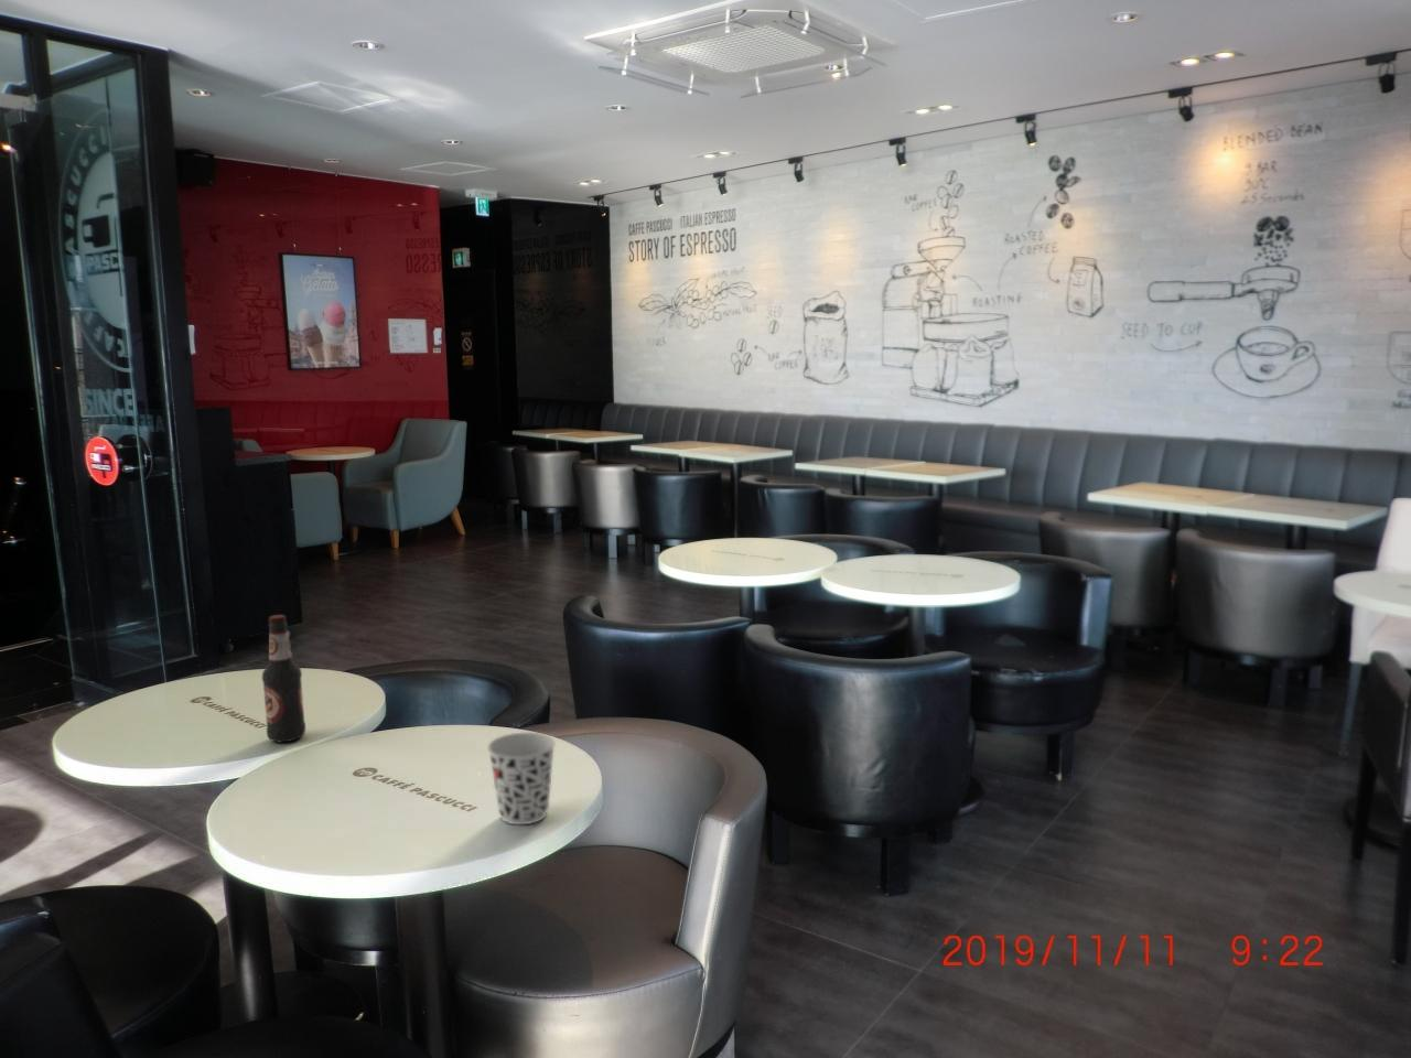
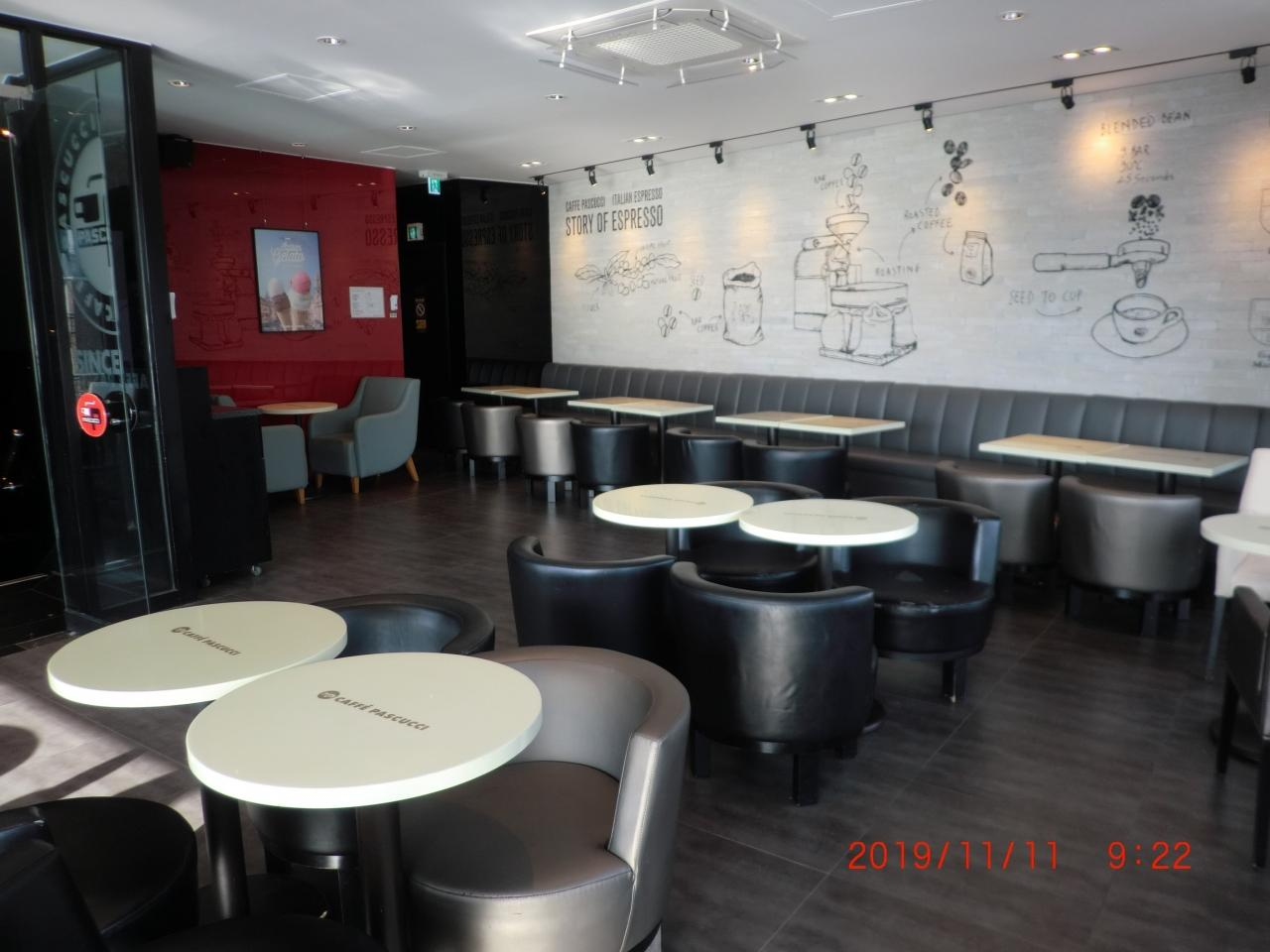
- cup (522, 779)
- bottle (281, 677)
